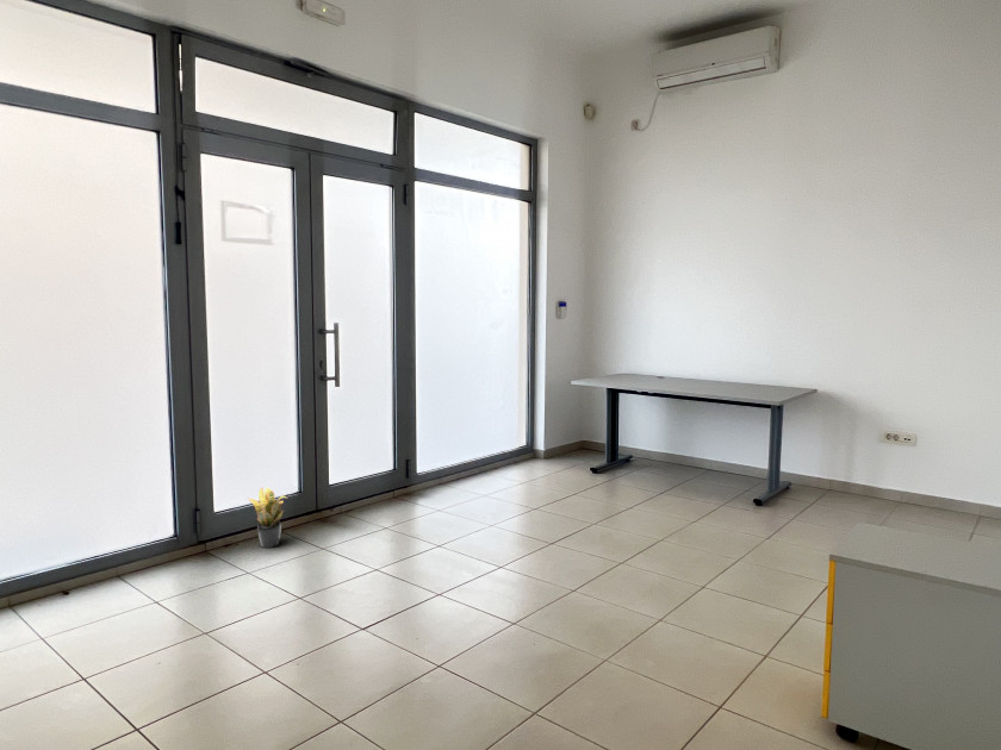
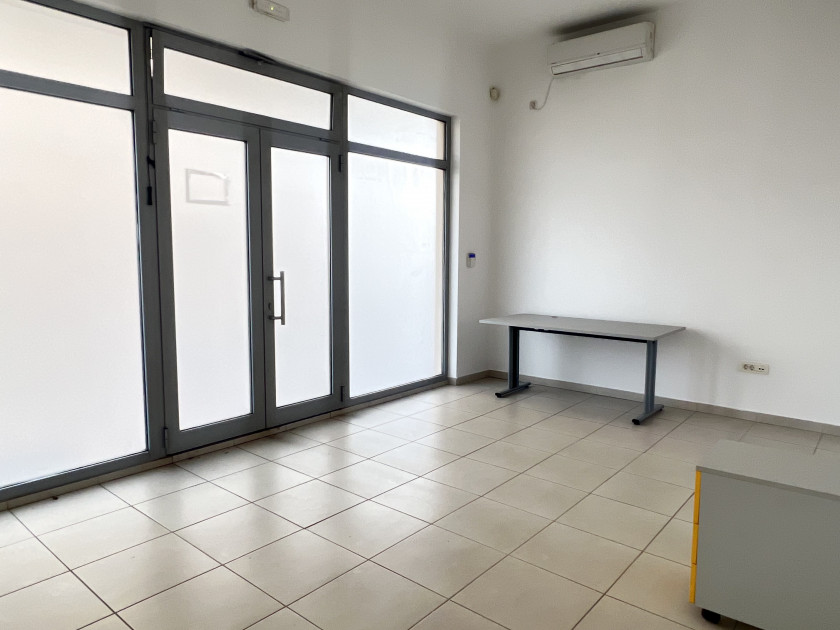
- potted plant (271, 514)
